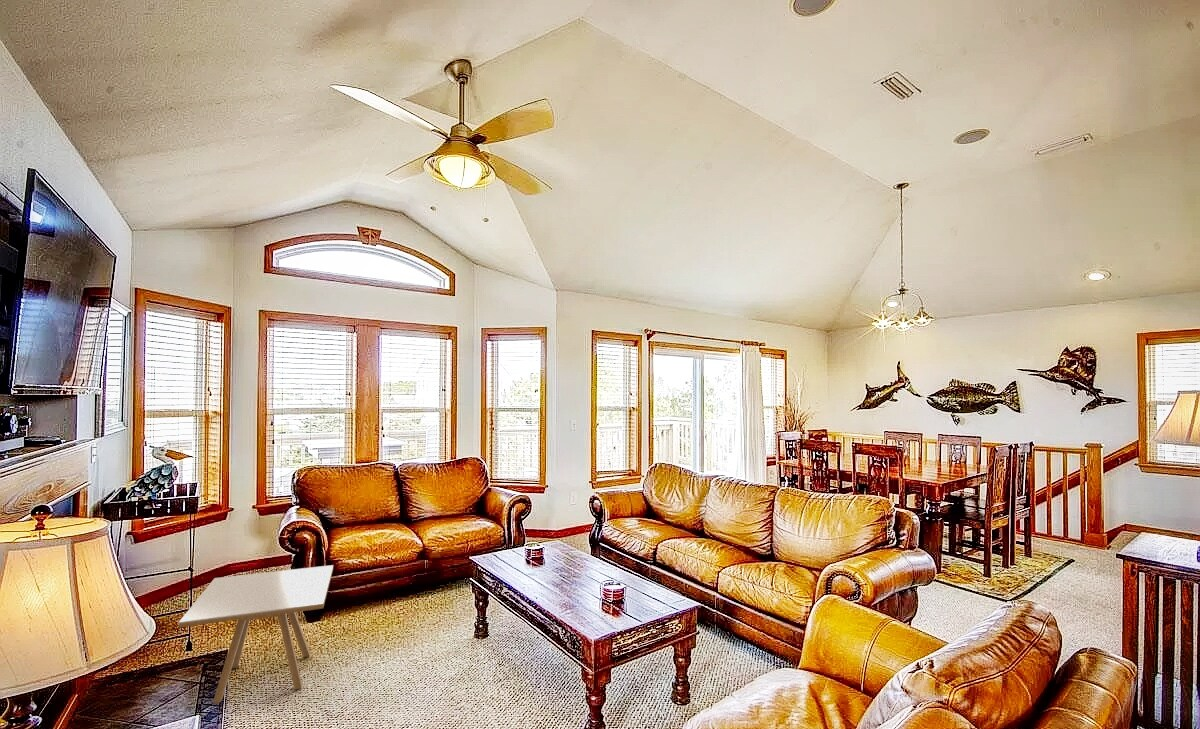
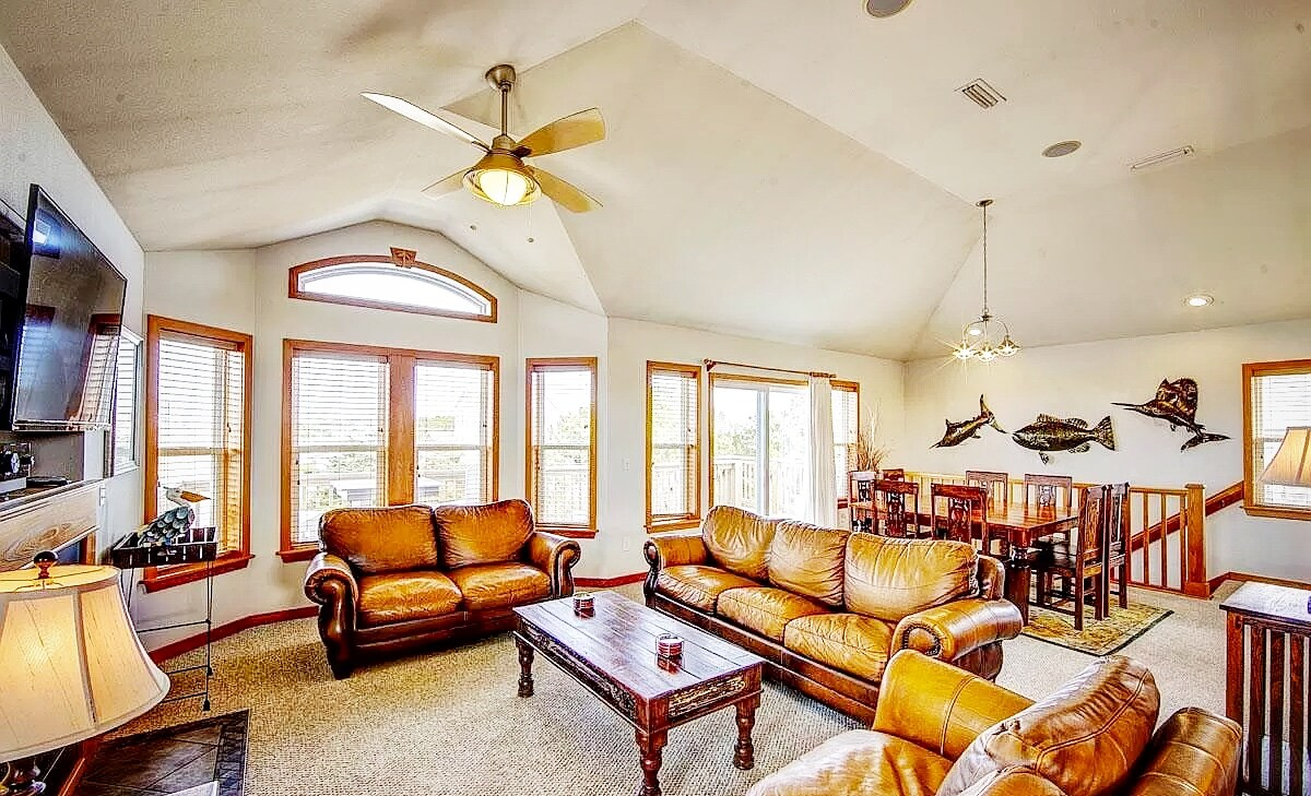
- side table (265, 617)
